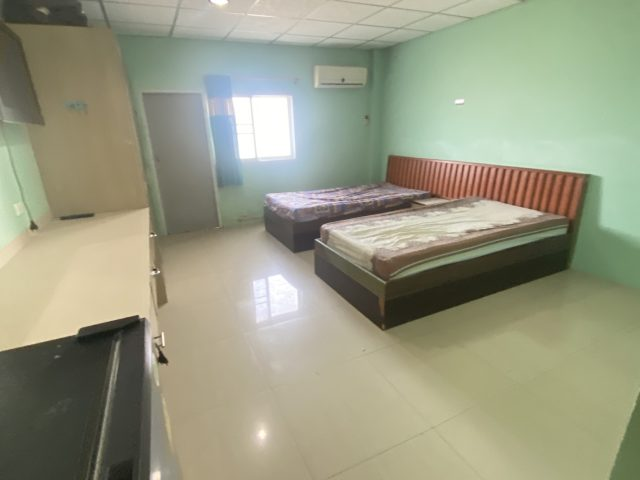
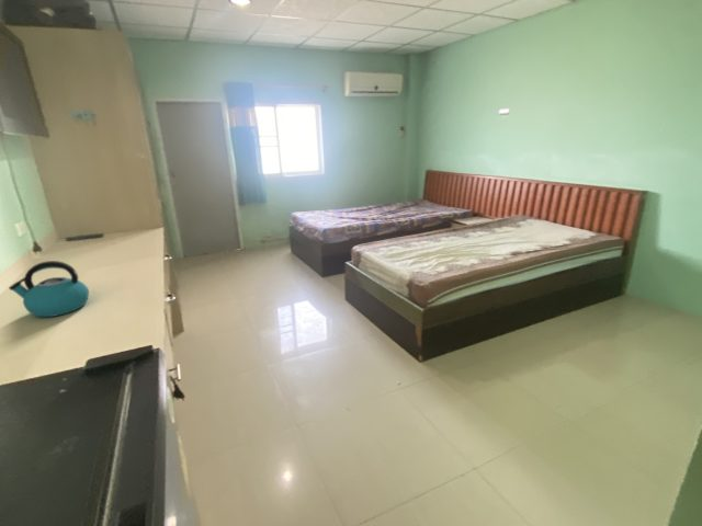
+ kettle (48, 286)
